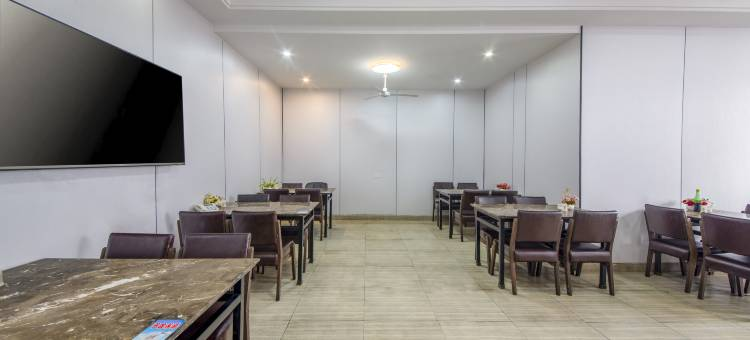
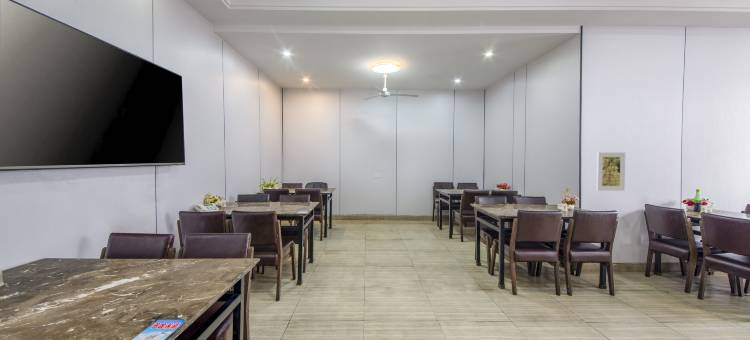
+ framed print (610, 171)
